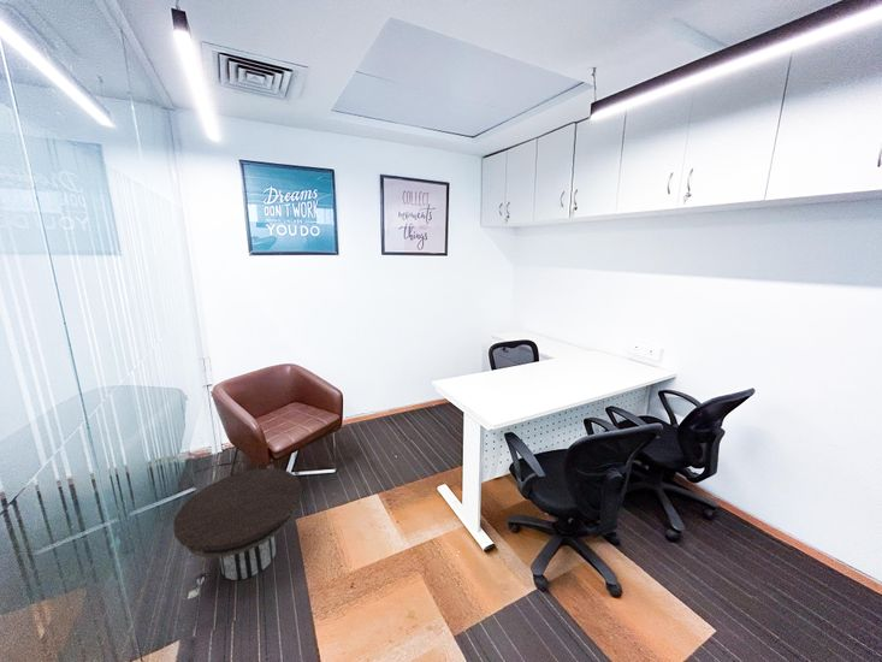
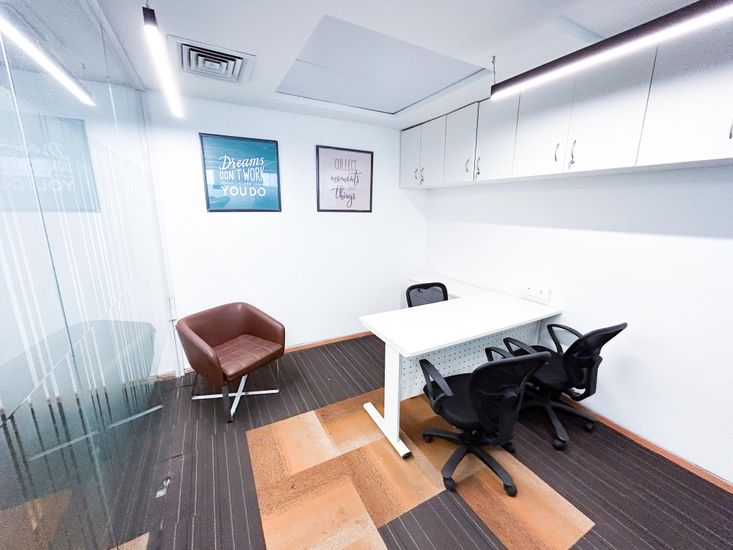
- side table (245, 530)
